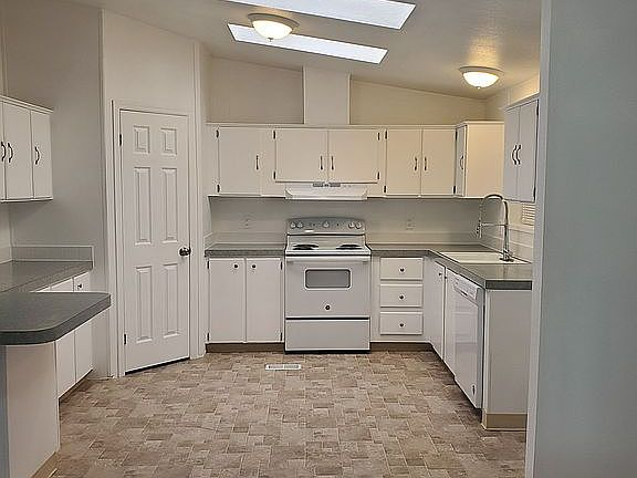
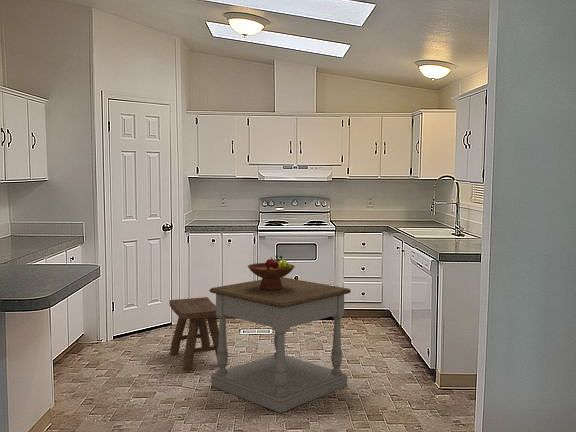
+ side table (279, 337)
+ fruit bowl (271, 272)
+ stool (197, 332)
